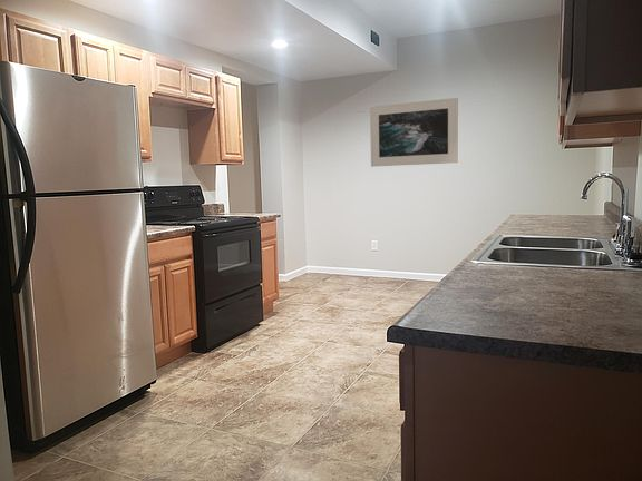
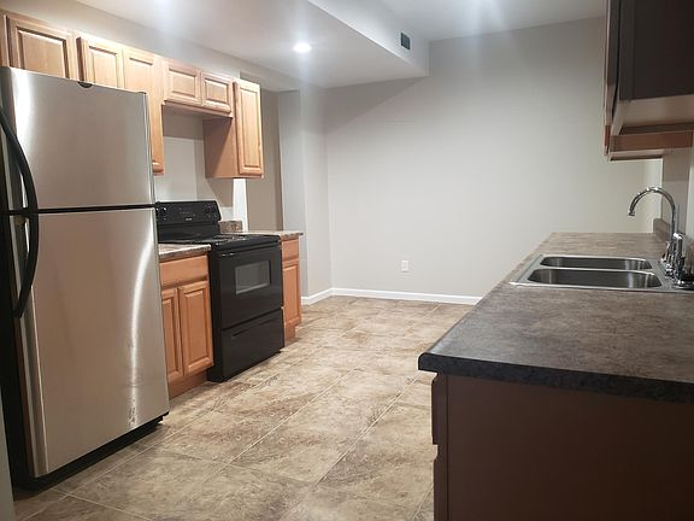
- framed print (412, 134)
